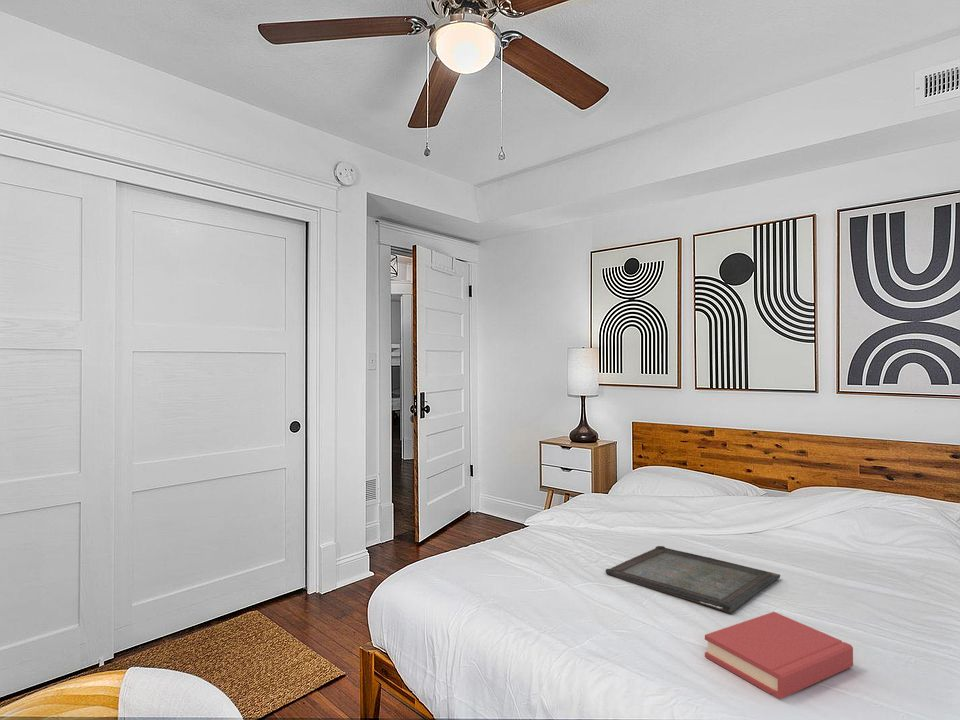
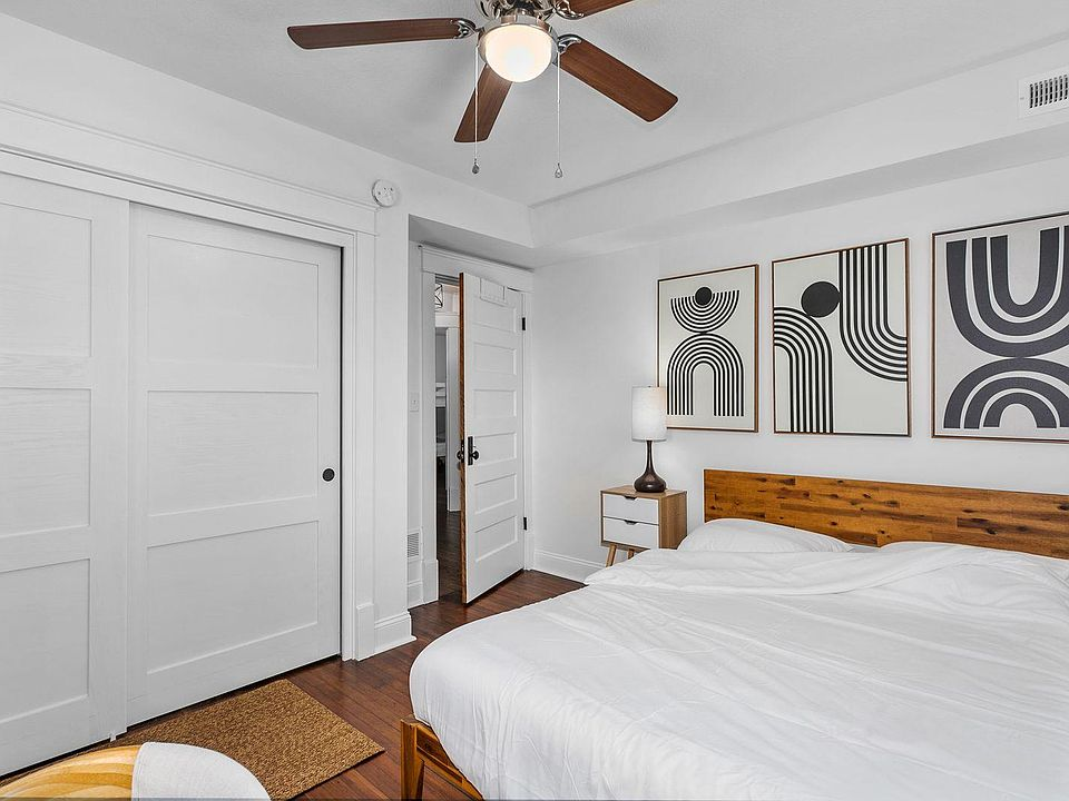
- hardback book (777, 651)
- serving tray (691, 573)
